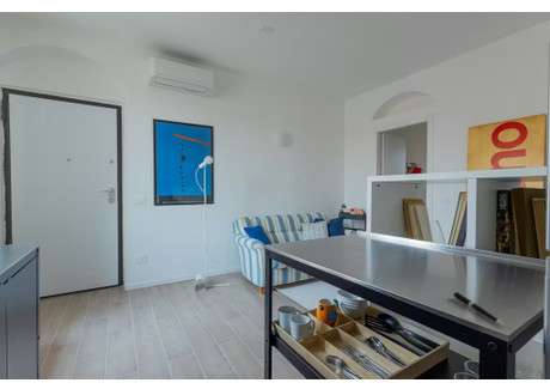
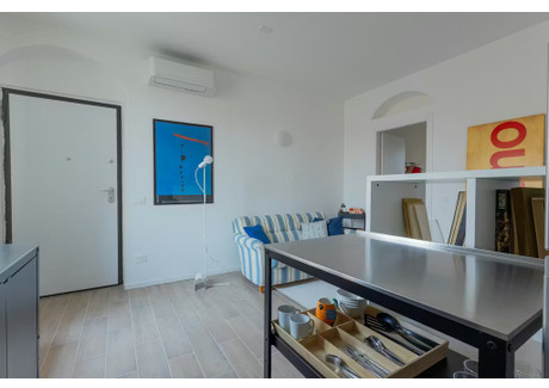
- pen (477, 306)
